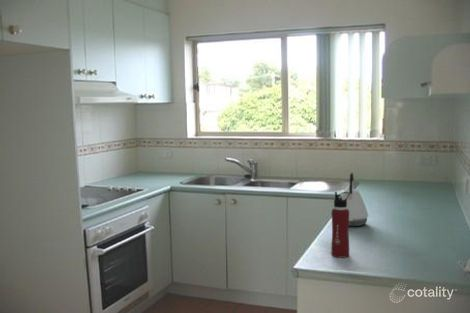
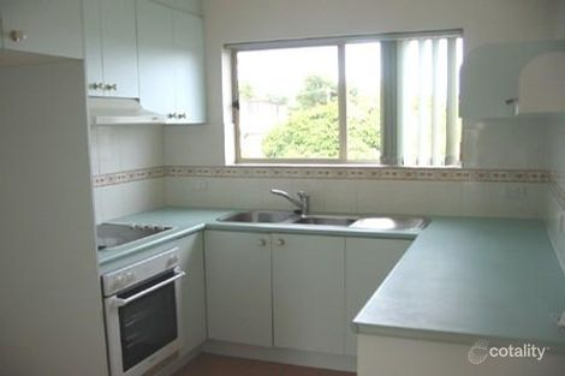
- kettle (351, 198)
- water bottle (340, 223)
